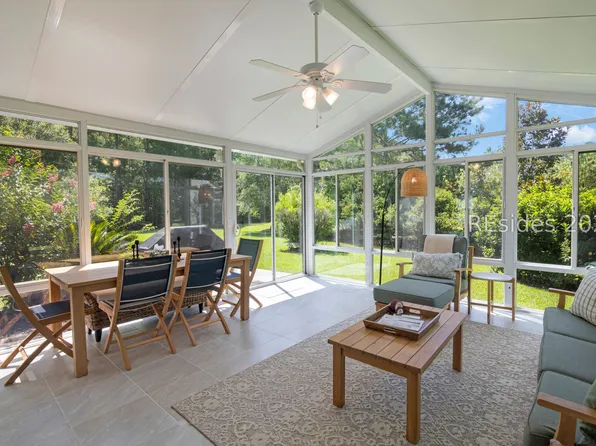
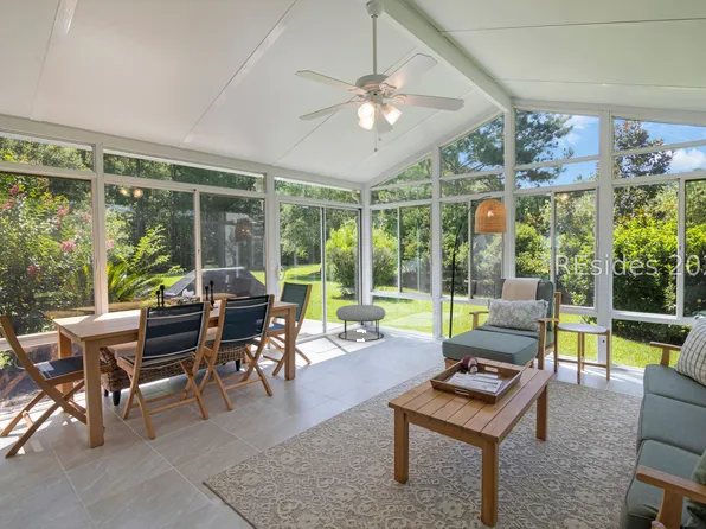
+ ottoman (360, 320)
